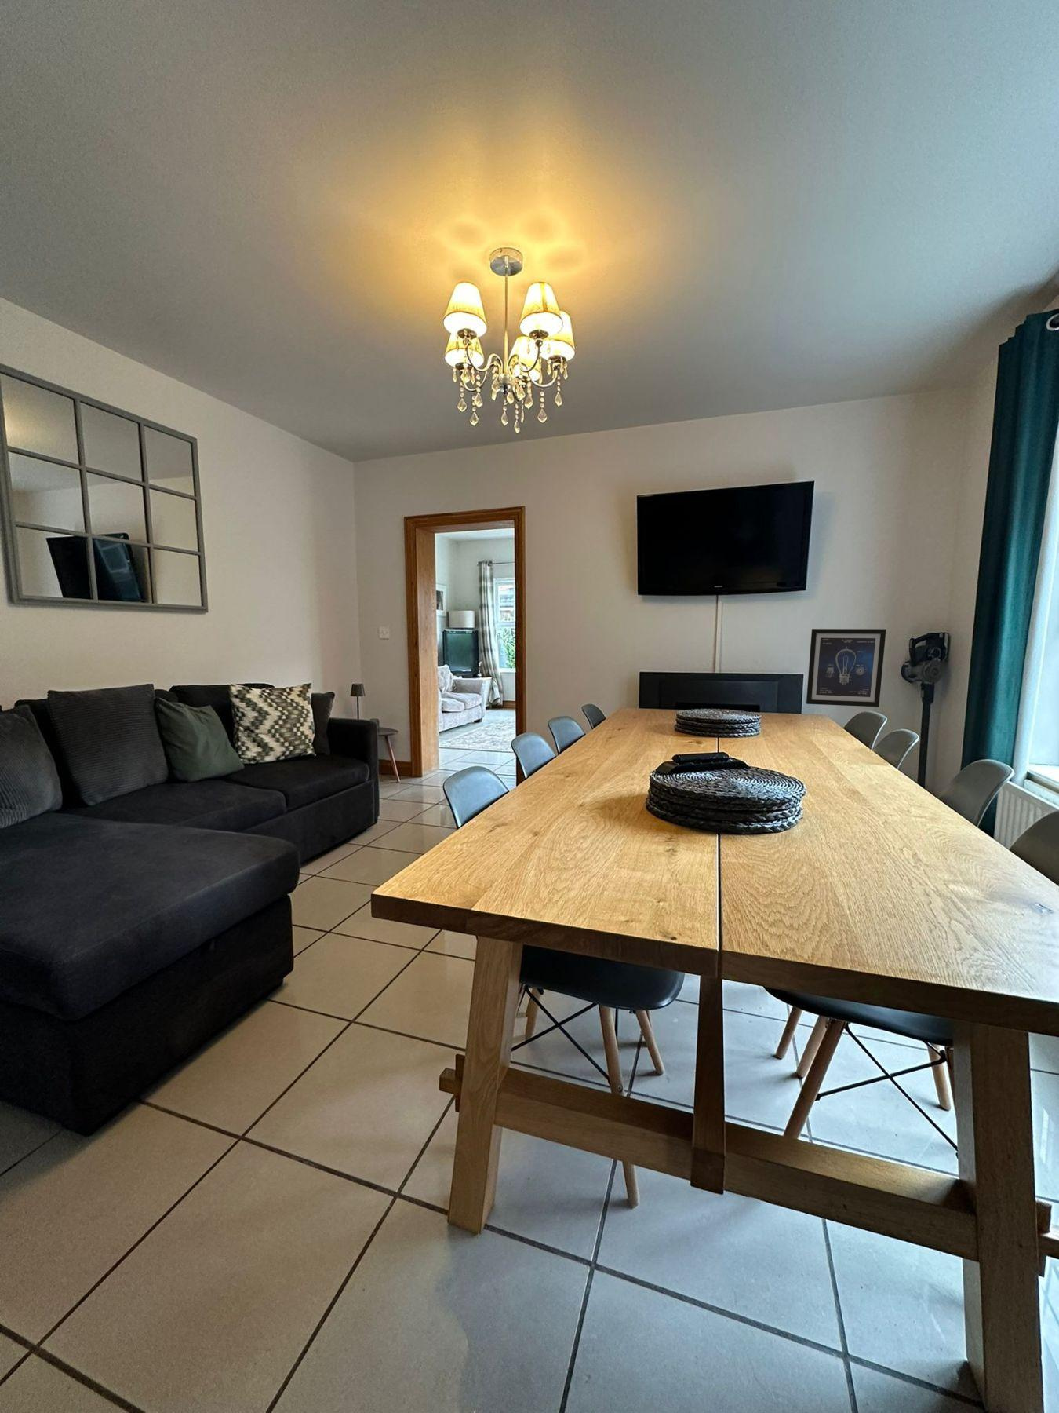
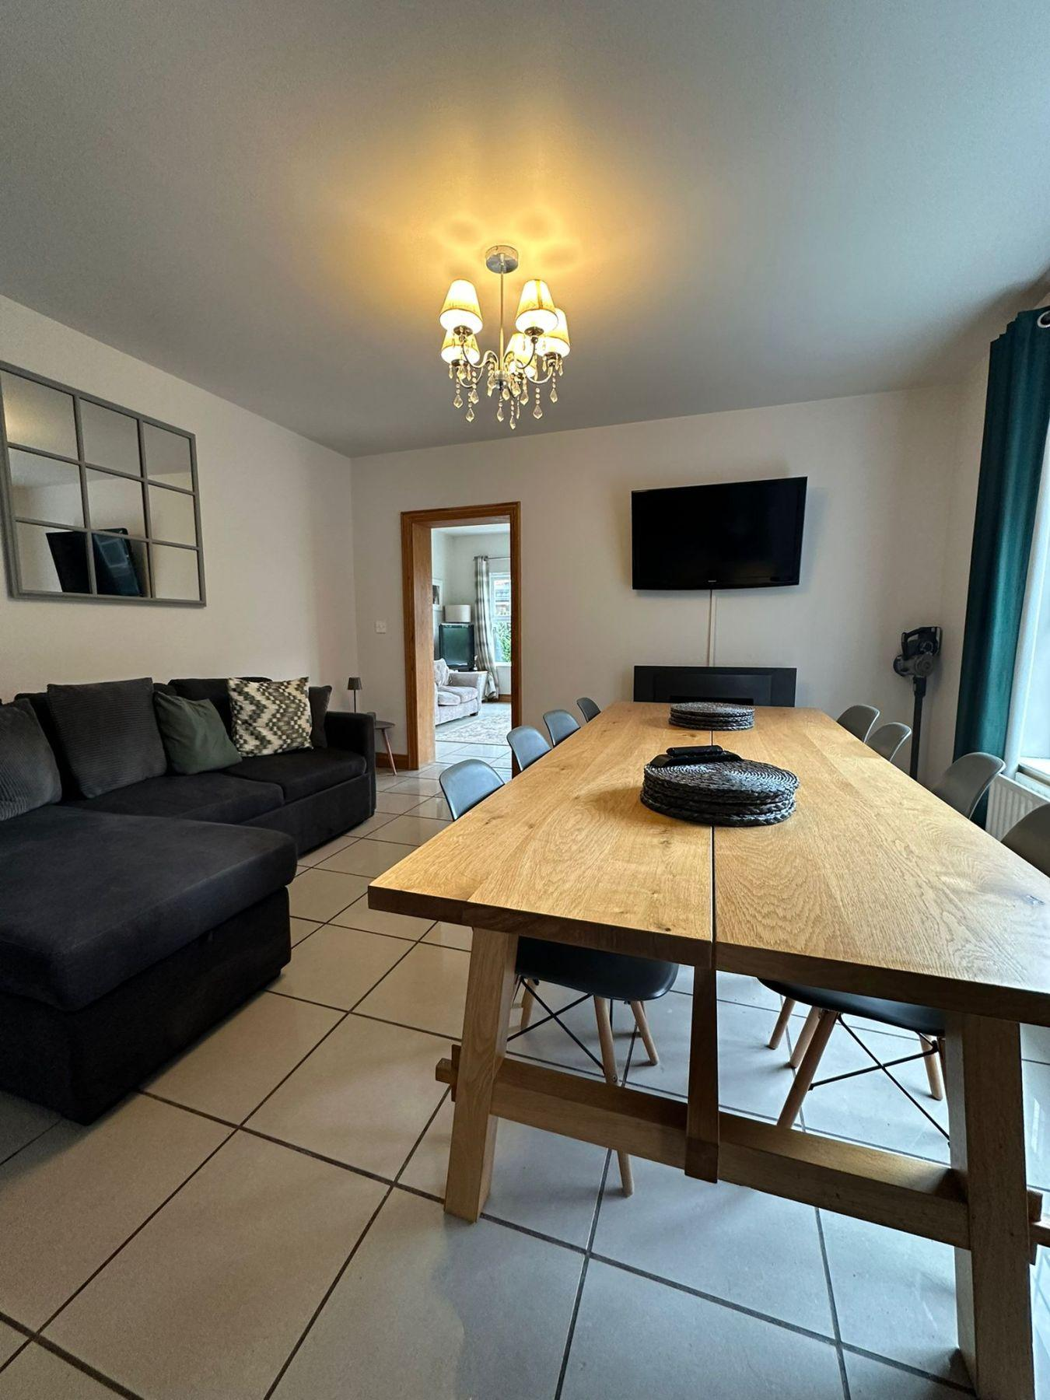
- wall art (844, 668)
